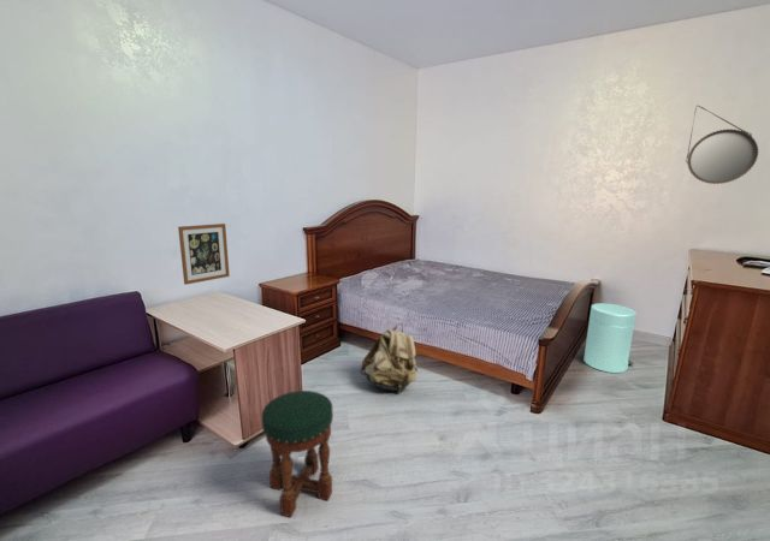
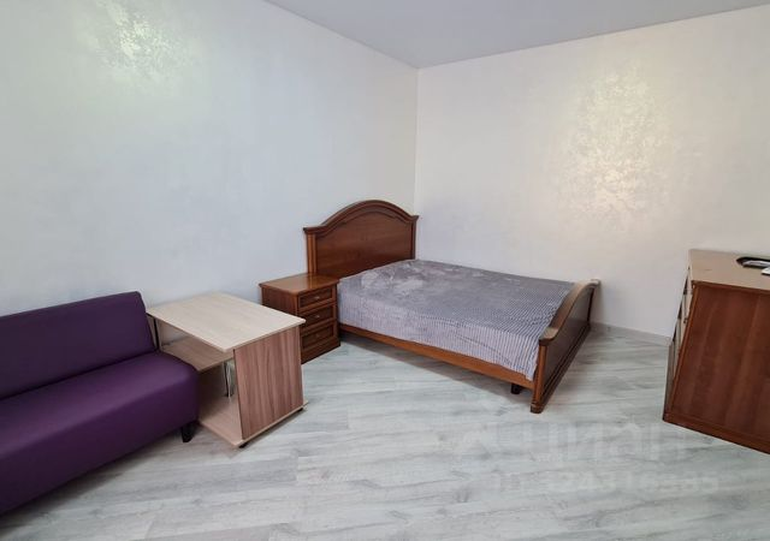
- home mirror (722, 143)
- wall art (205, 252)
- trash can (612, 335)
- backpack (387, 356)
- stool (300, 447)
